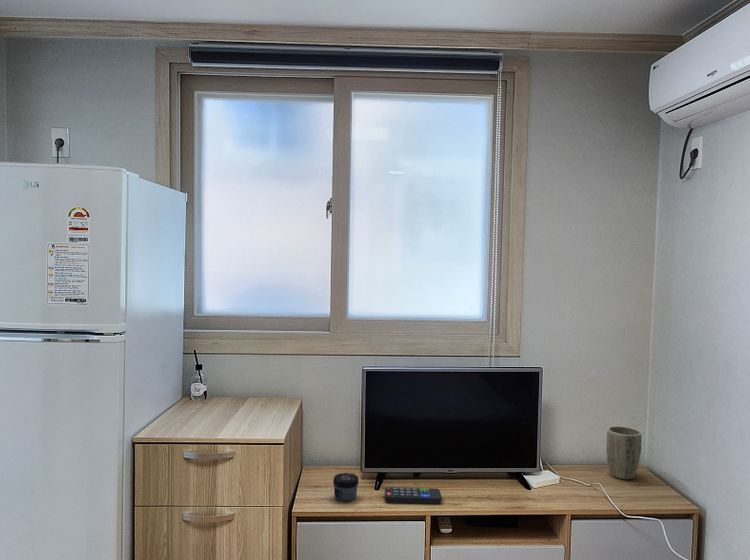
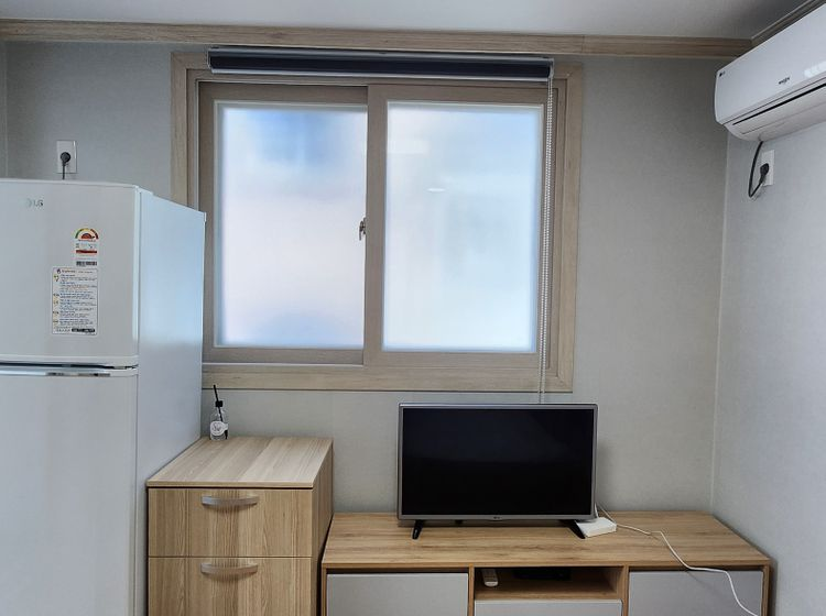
- plant pot (623, 453)
- jar (345, 487)
- remote control (412, 494)
